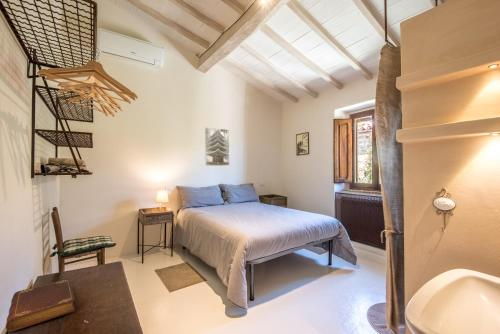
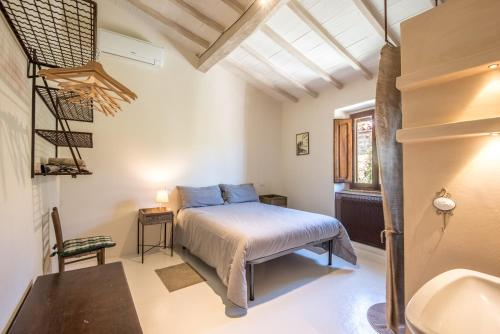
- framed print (217, 147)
- book (42, 301)
